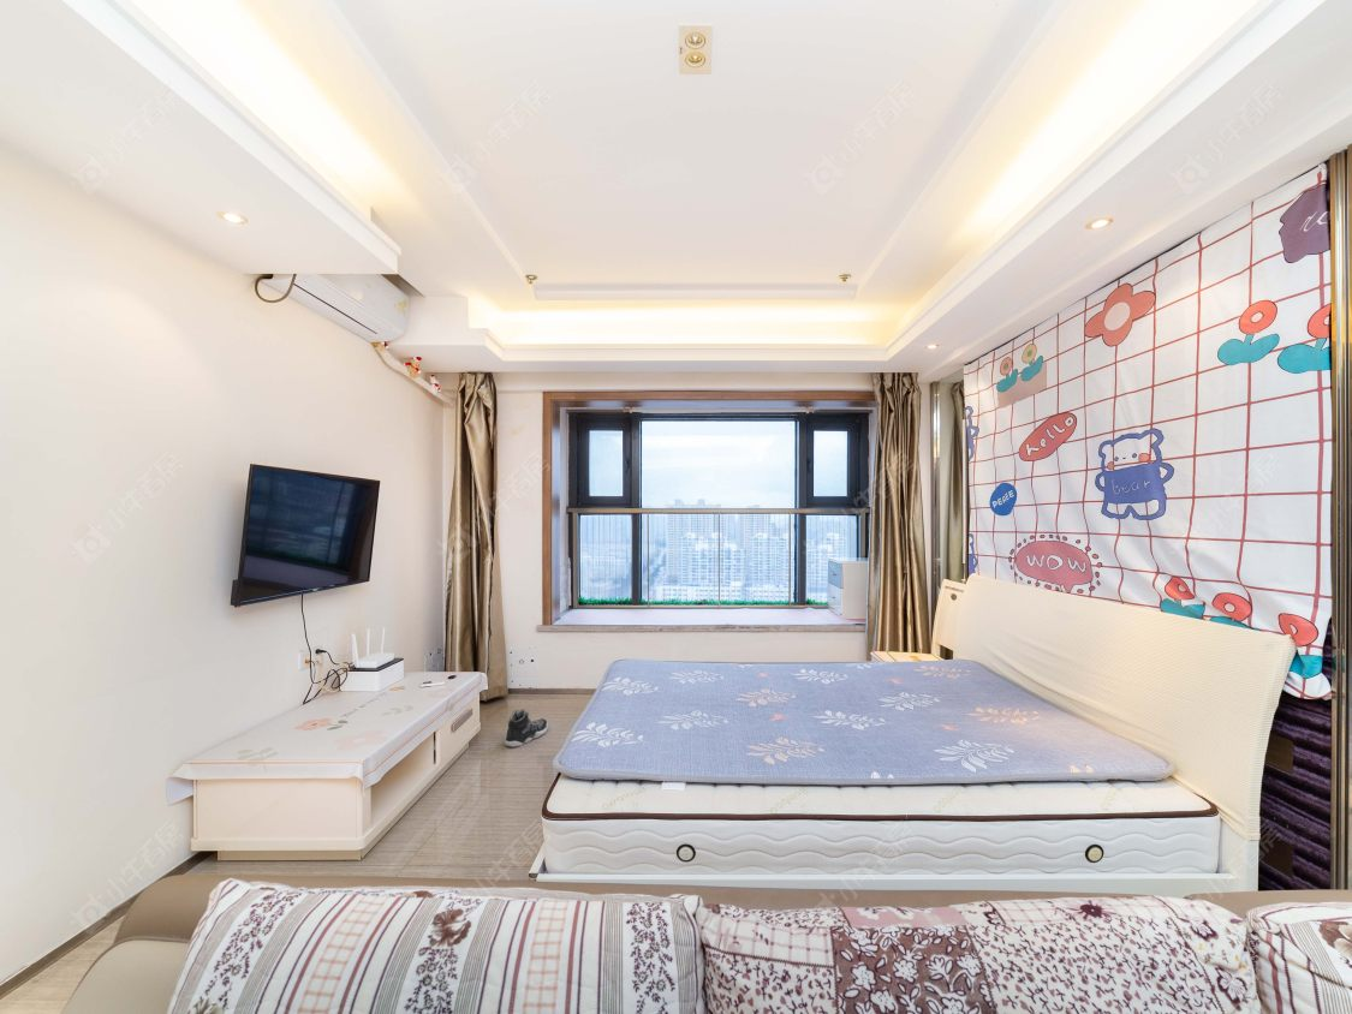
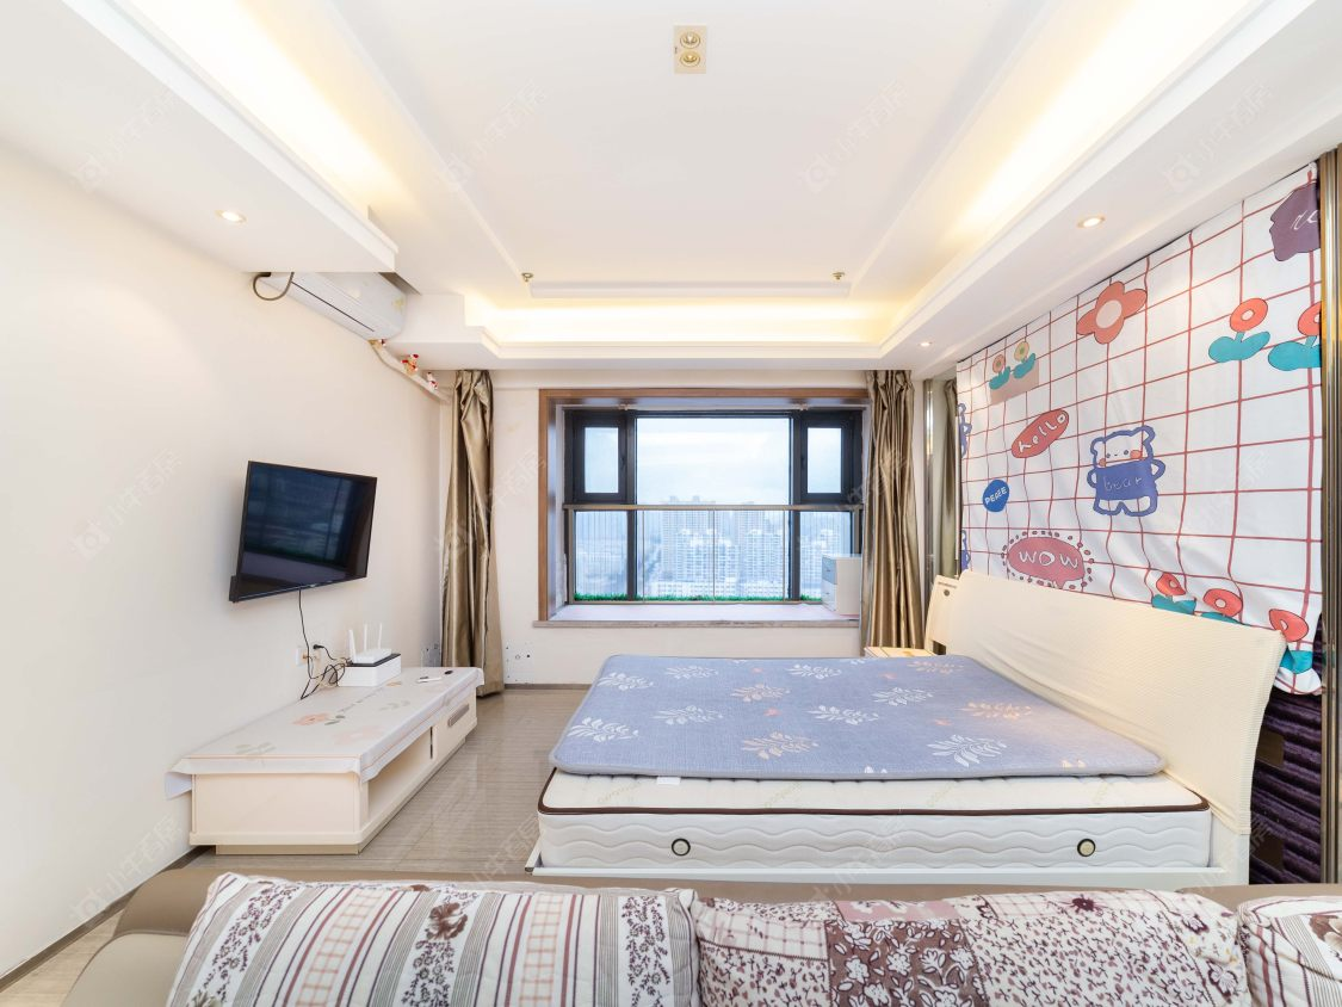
- sneaker (528, 722)
